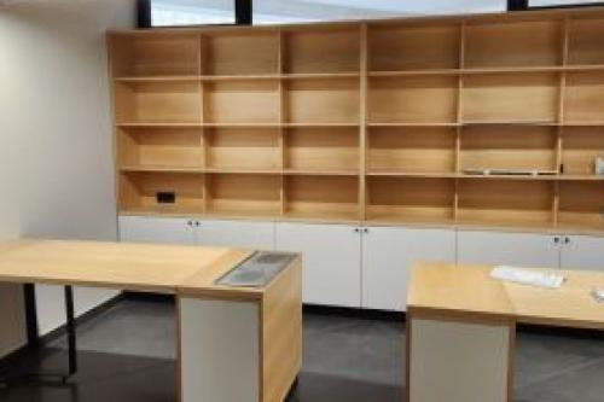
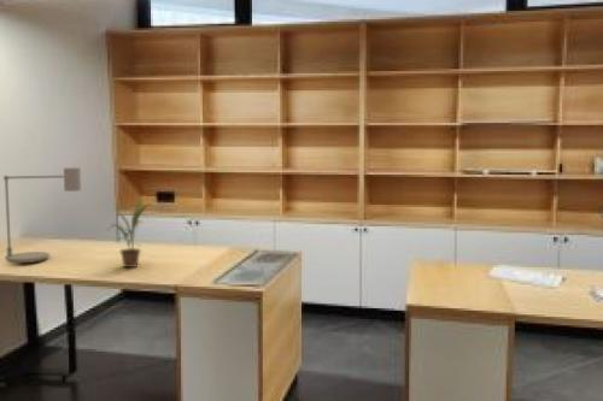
+ desk lamp (65, 190)
+ potted plant (133, 234)
